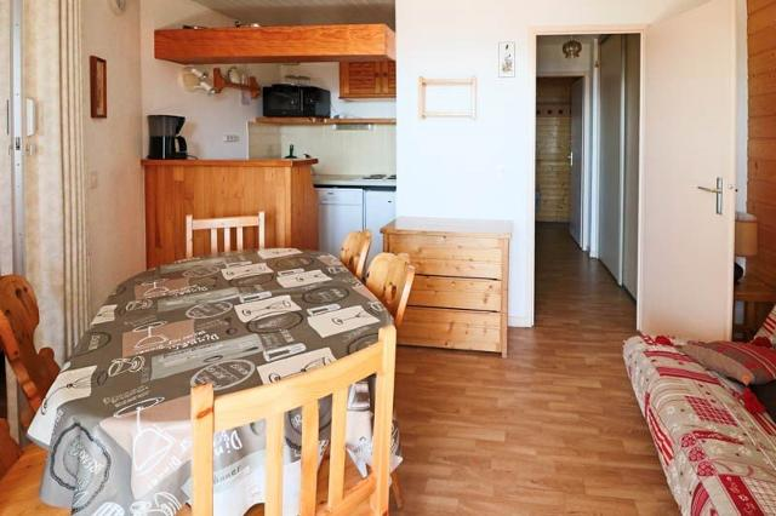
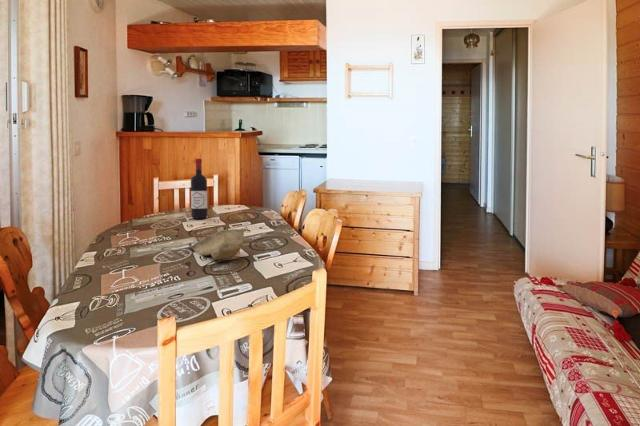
+ wine bottle (199, 188)
+ decorative bowl (216, 240)
